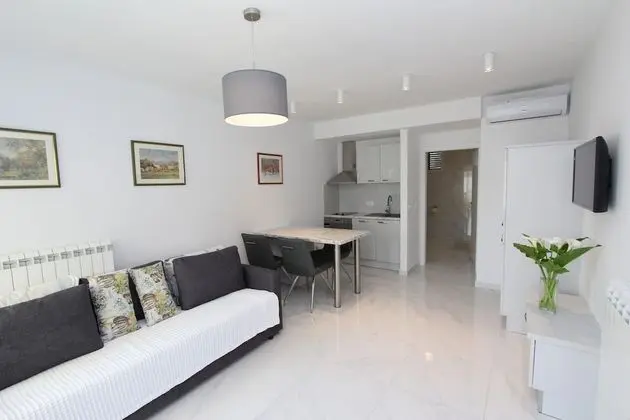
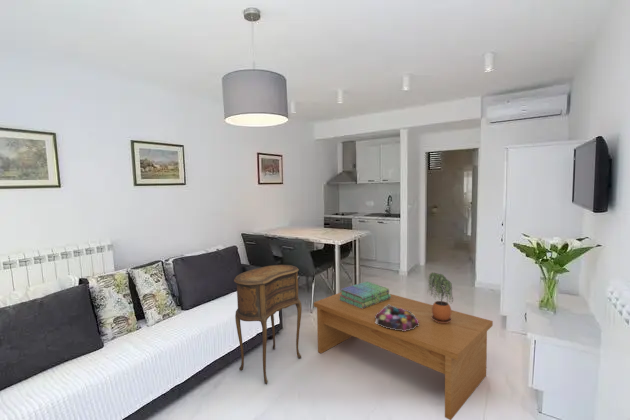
+ coffee table (395, 336)
+ potted plant (439, 297)
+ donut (395, 315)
+ stack of books (364, 293)
+ side table (267, 318)
